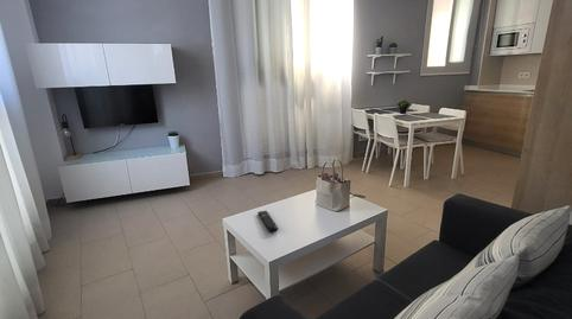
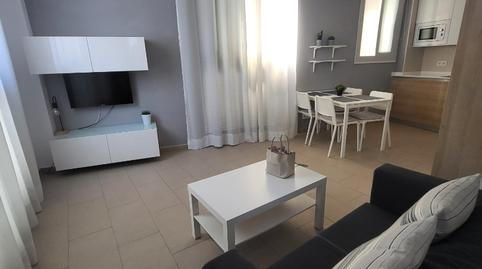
- remote control (267, 221)
